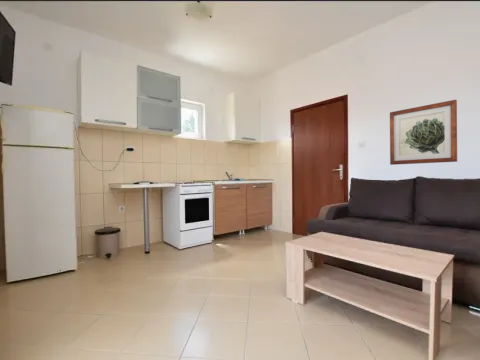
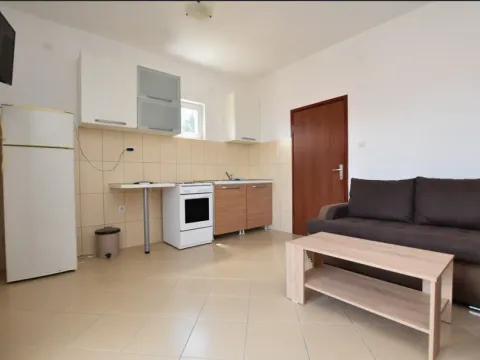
- wall art (420, 135)
